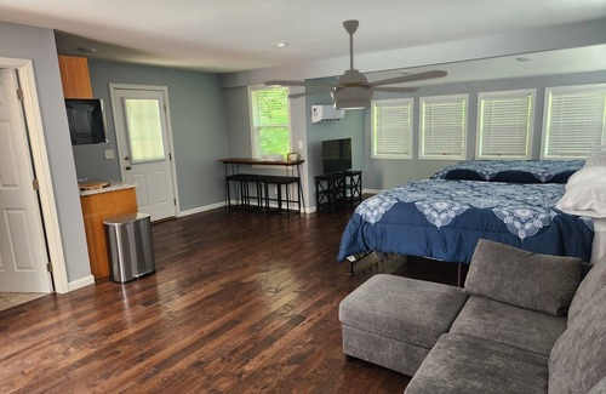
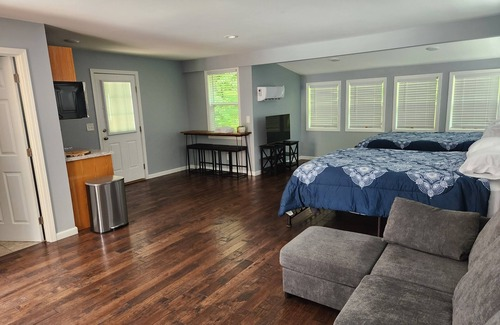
- ceiling fan (351, 65)
